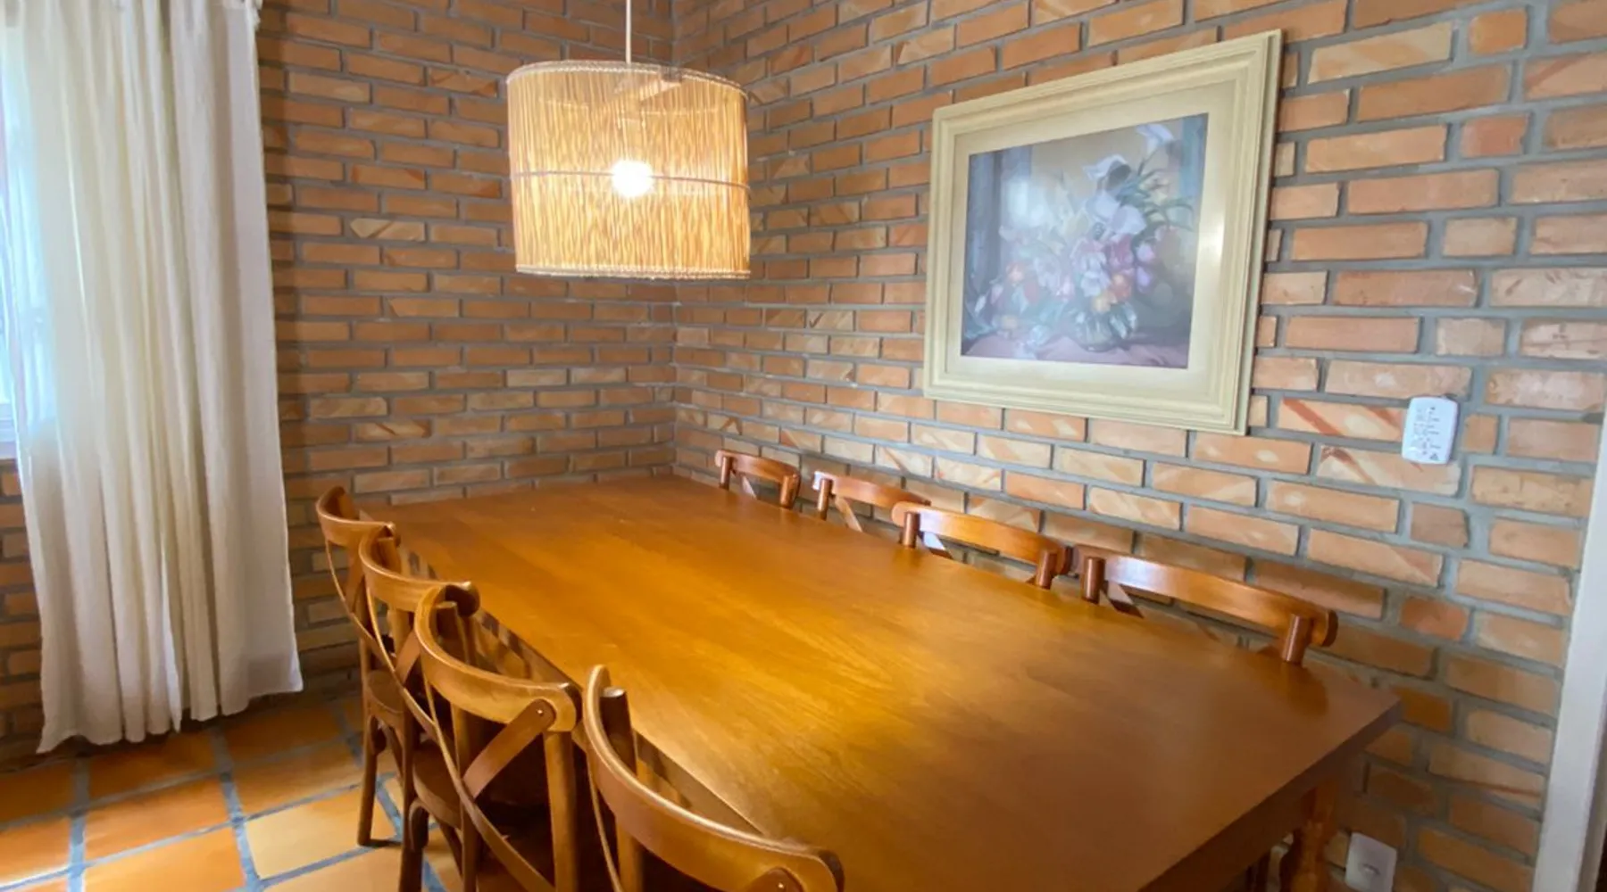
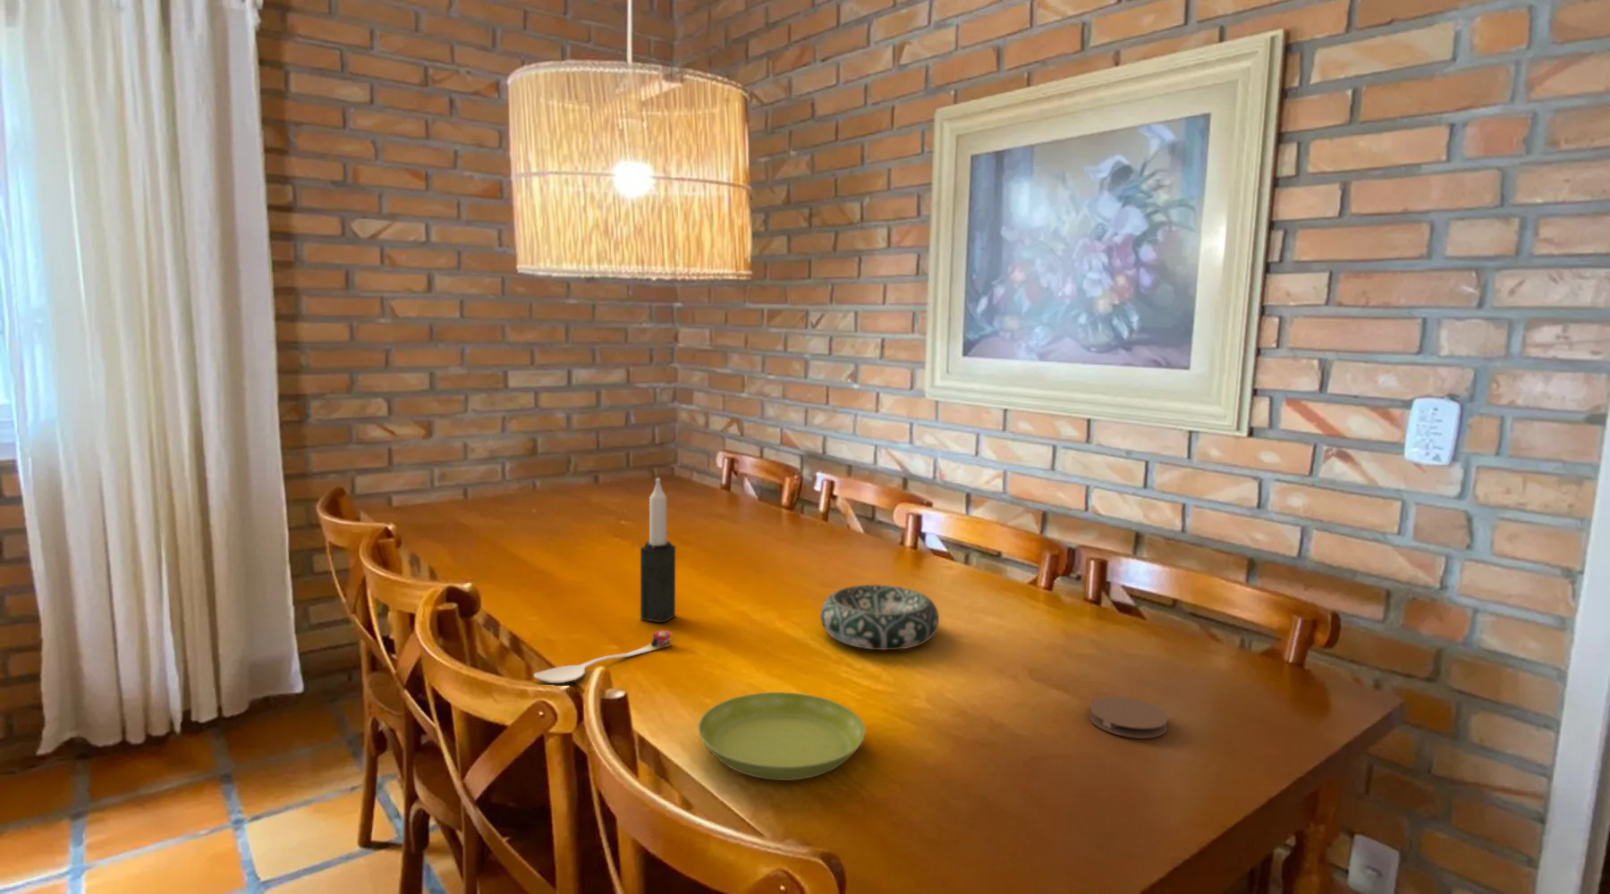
+ candle (657, 548)
+ spoon (607, 656)
+ decorative bowl (879, 617)
+ coaster (1128, 716)
+ saucer (781, 737)
